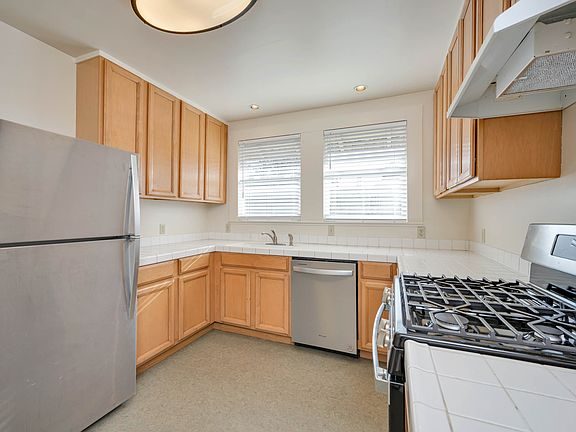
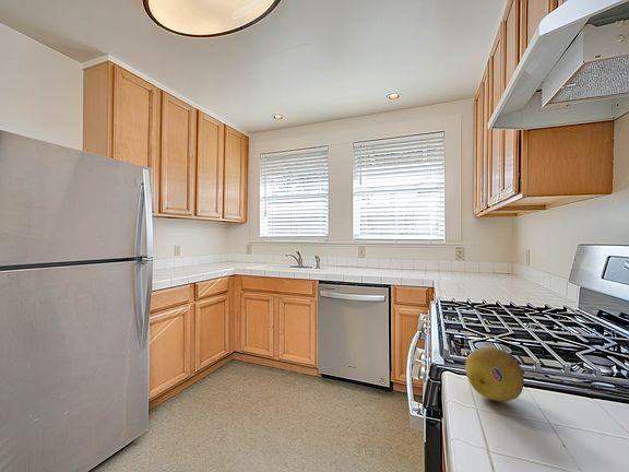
+ fruit (492, 373)
